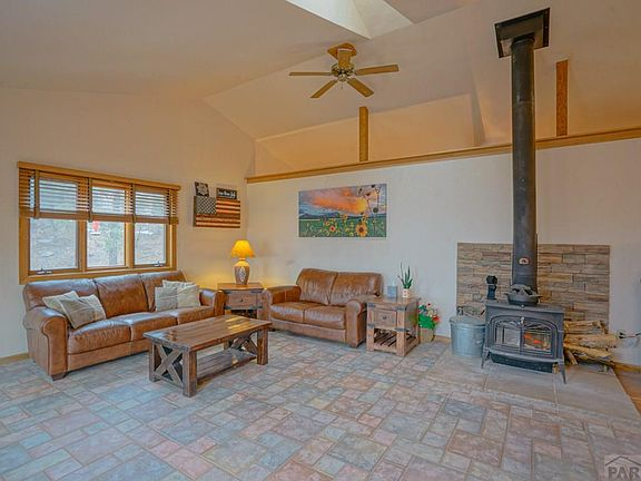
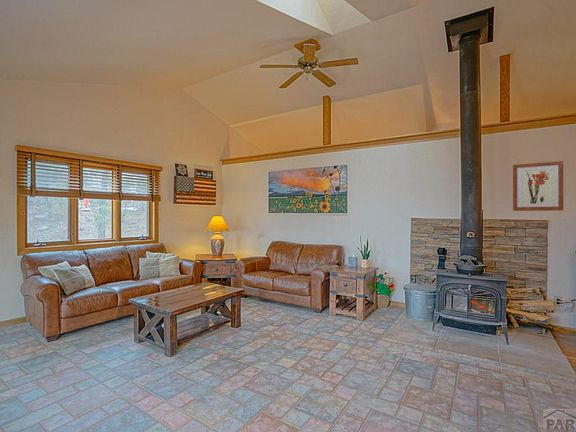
+ wall art (537, 186)
